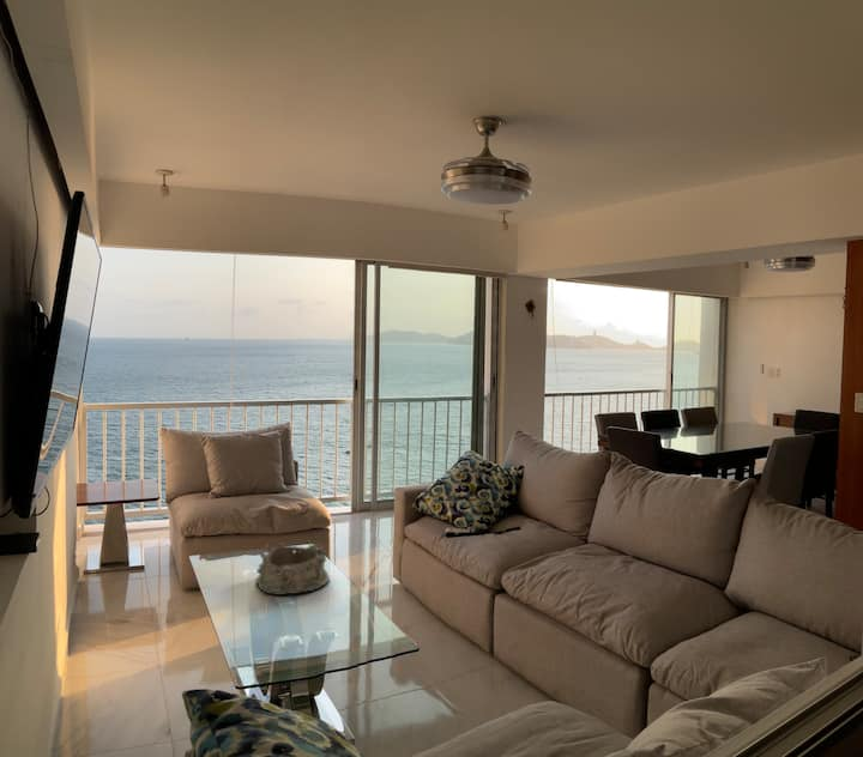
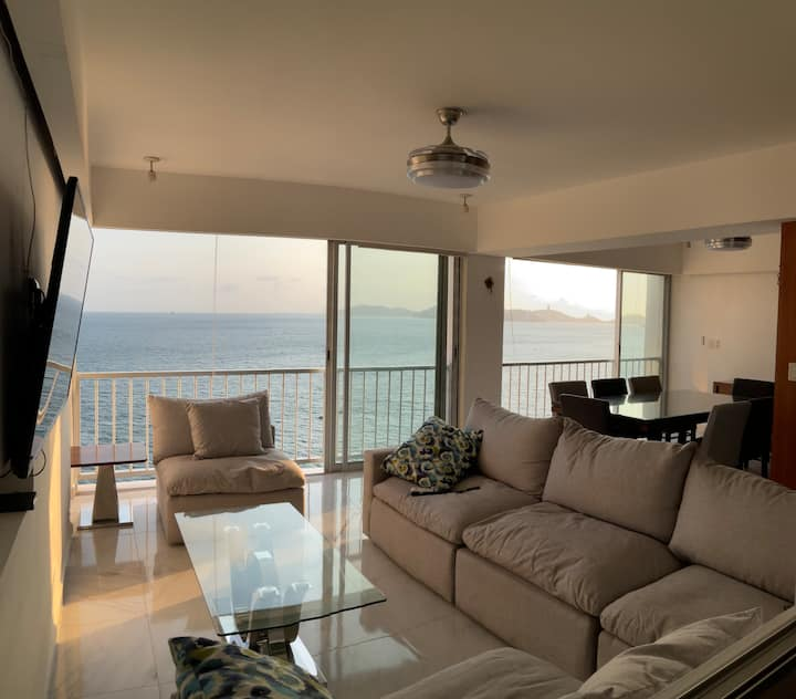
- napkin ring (292, 565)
